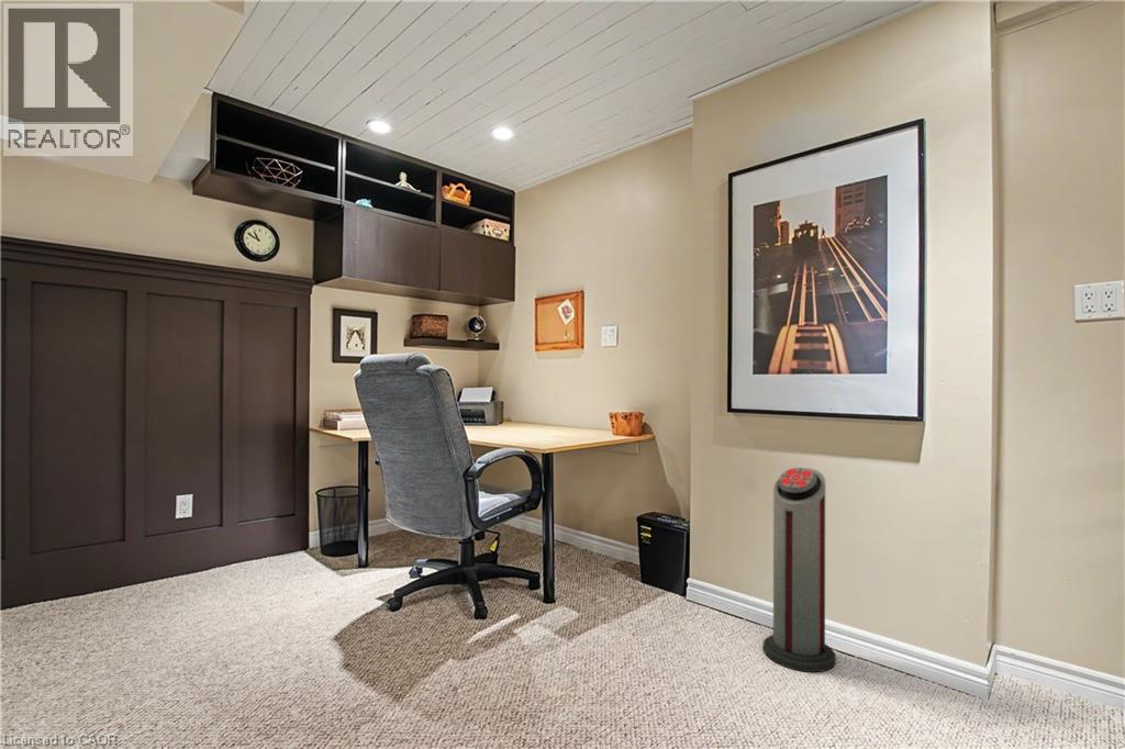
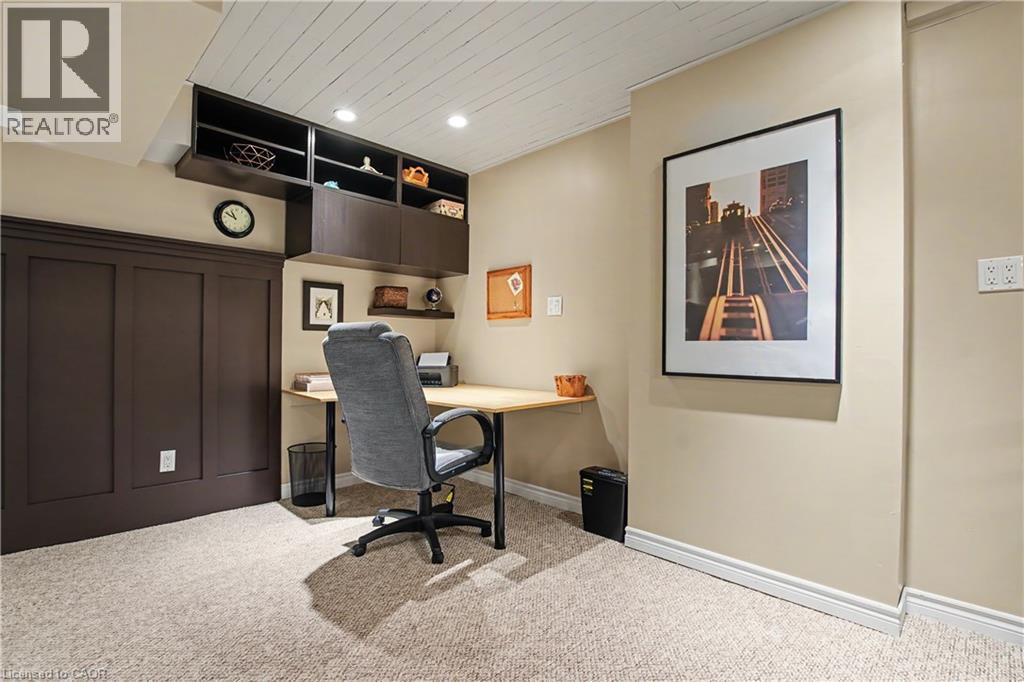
- air purifier (799, 561)
